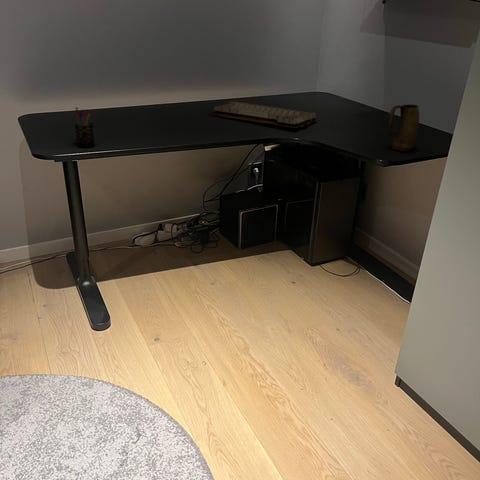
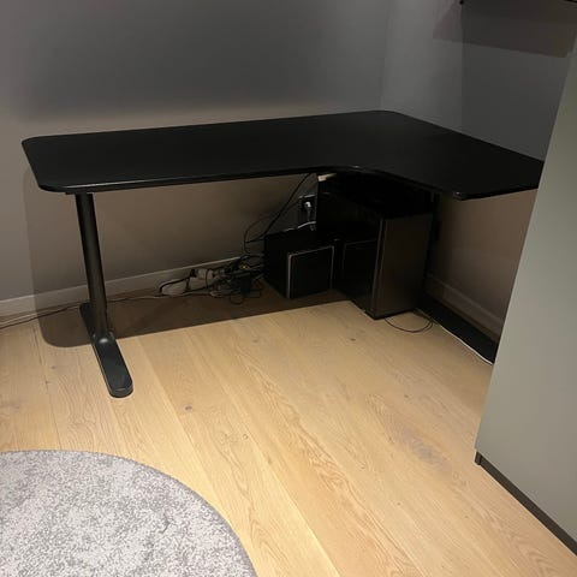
- keyboard (263, 113)
- pen holder (81, 127)
- mug (401, 127)
